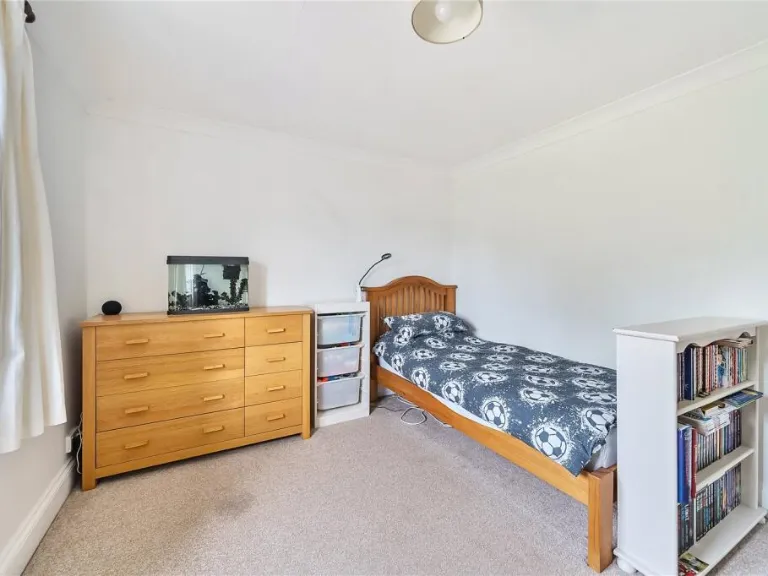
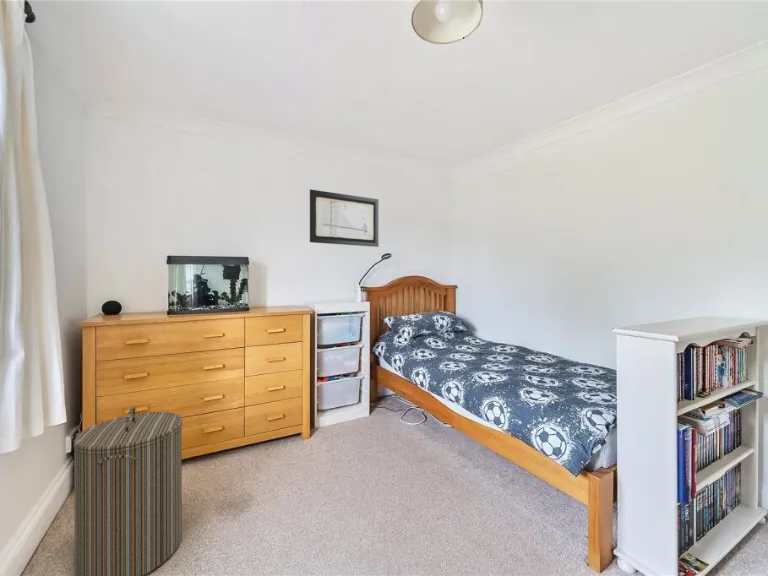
+ laundry hamper (132, 479)
+ wall art (345, 219)
